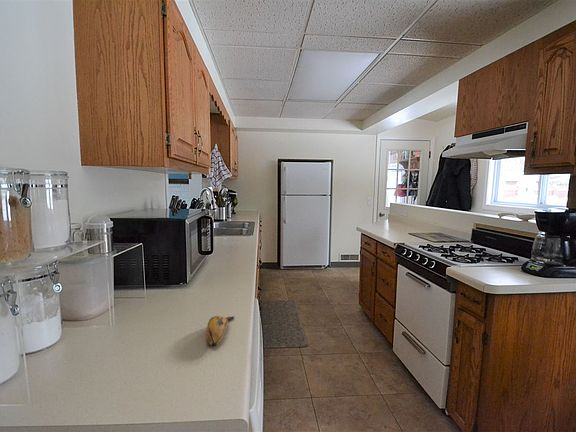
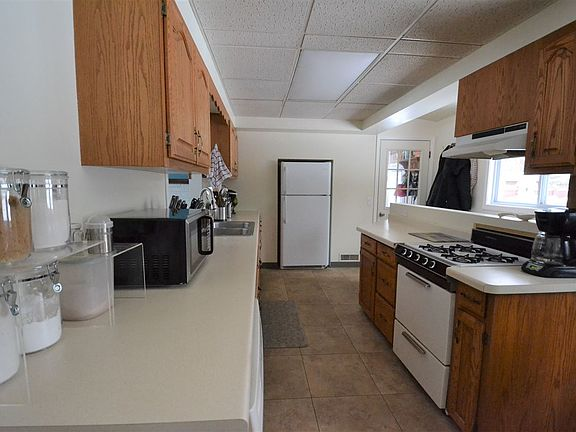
- banana (218, 325)
